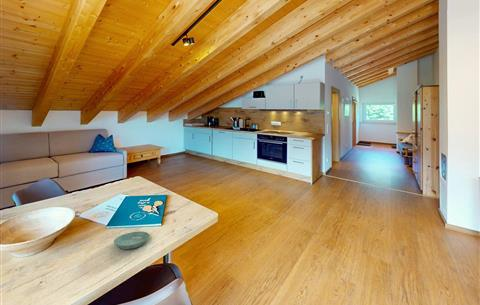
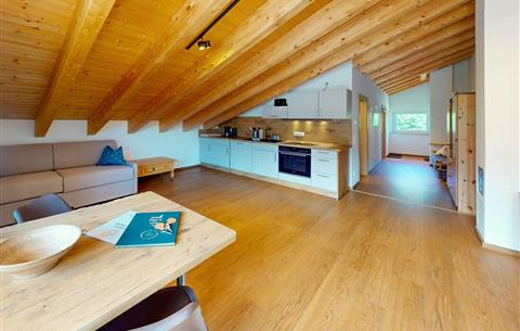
- saucer (132, 240)
